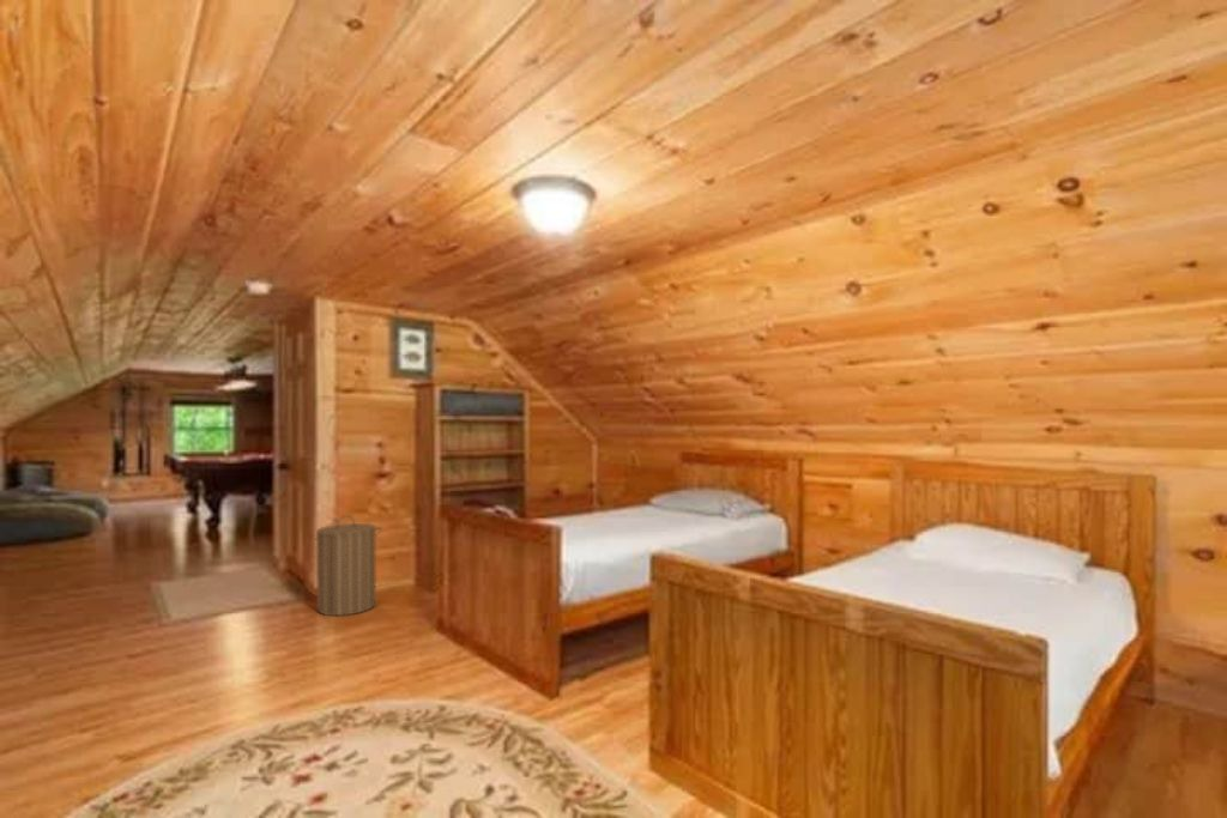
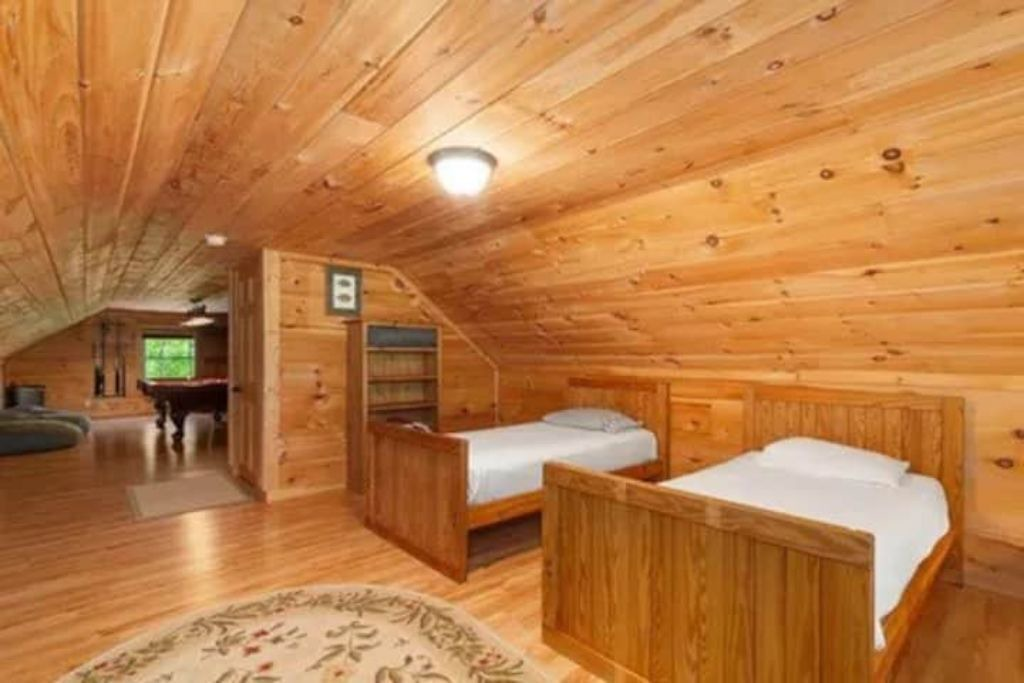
- laundry hamper (346, 561)
